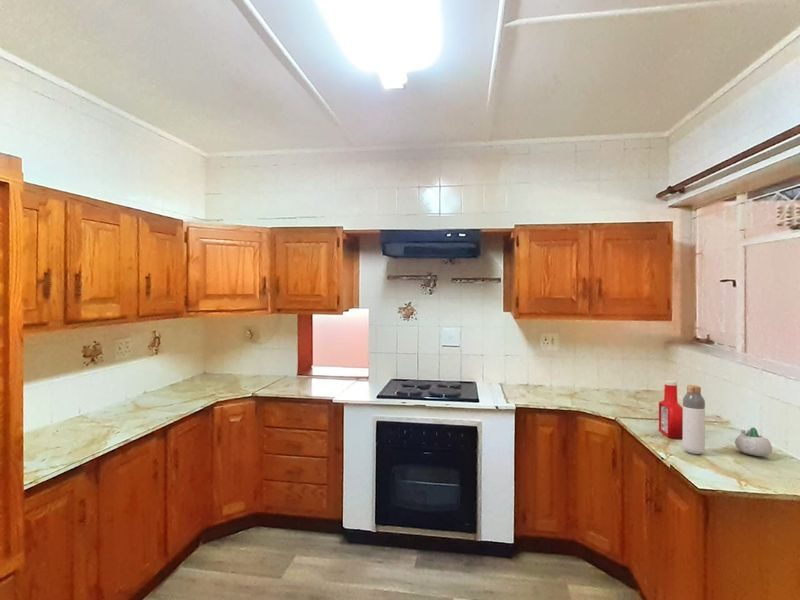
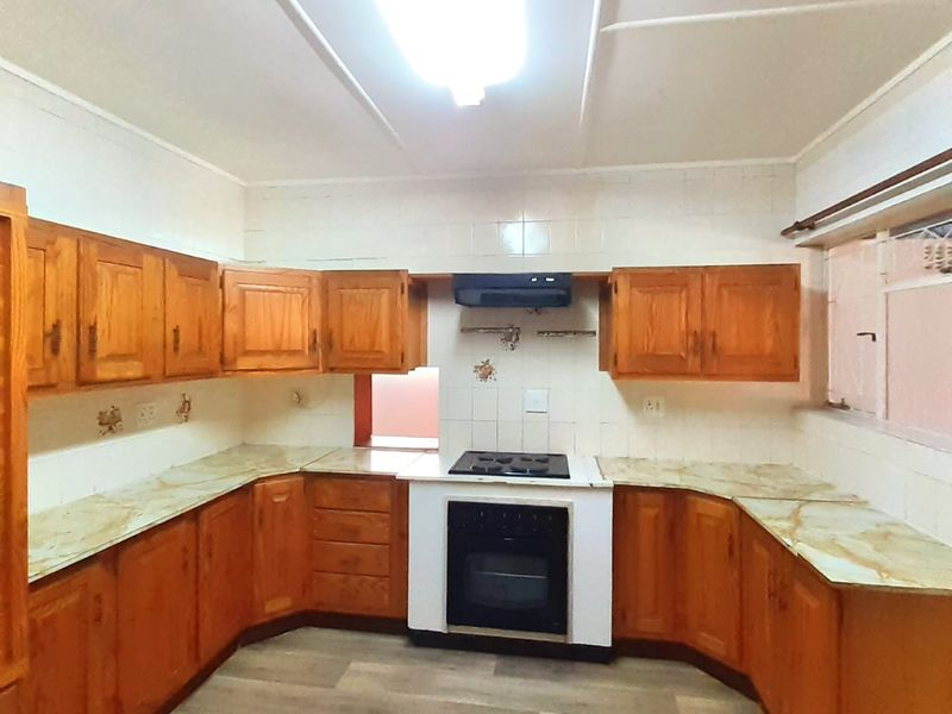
- bottle (693, 419)
- soap bottle (670, 407)
- succulent planter (752, 440)
